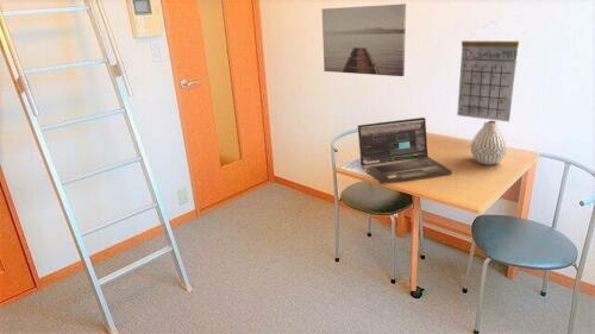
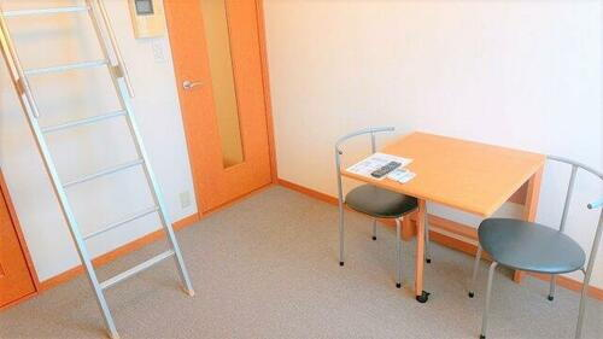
- wall art (361, 40)
- calendar (487, 71)
- vase (489, 141)
- laptop (402, 149)
